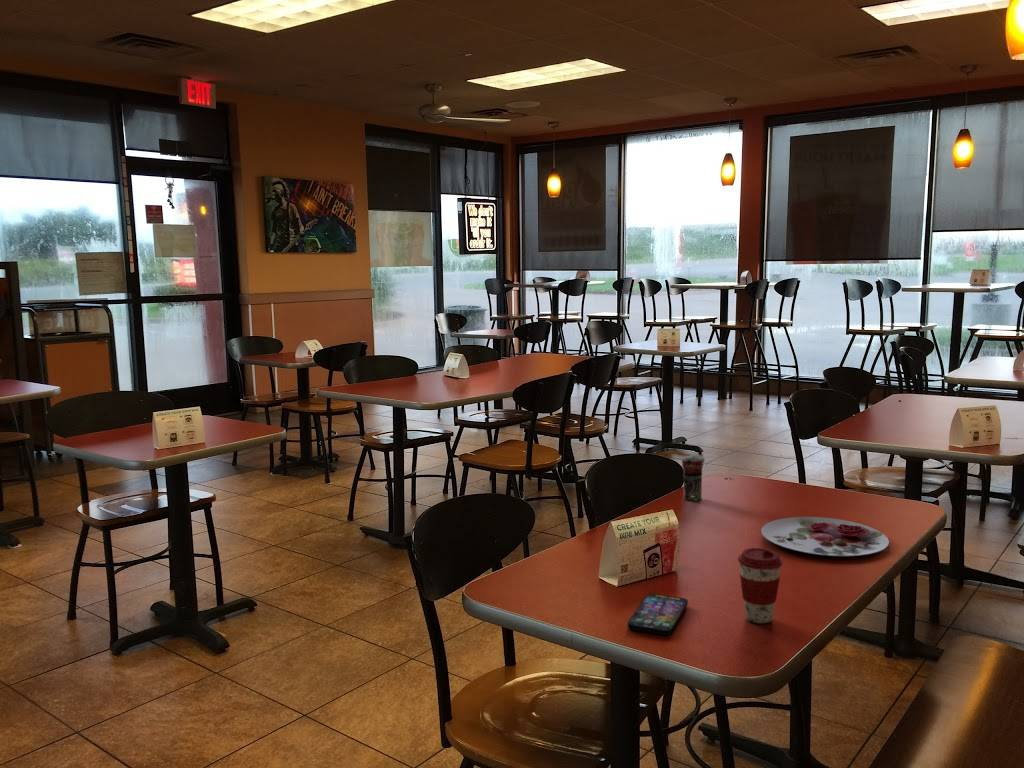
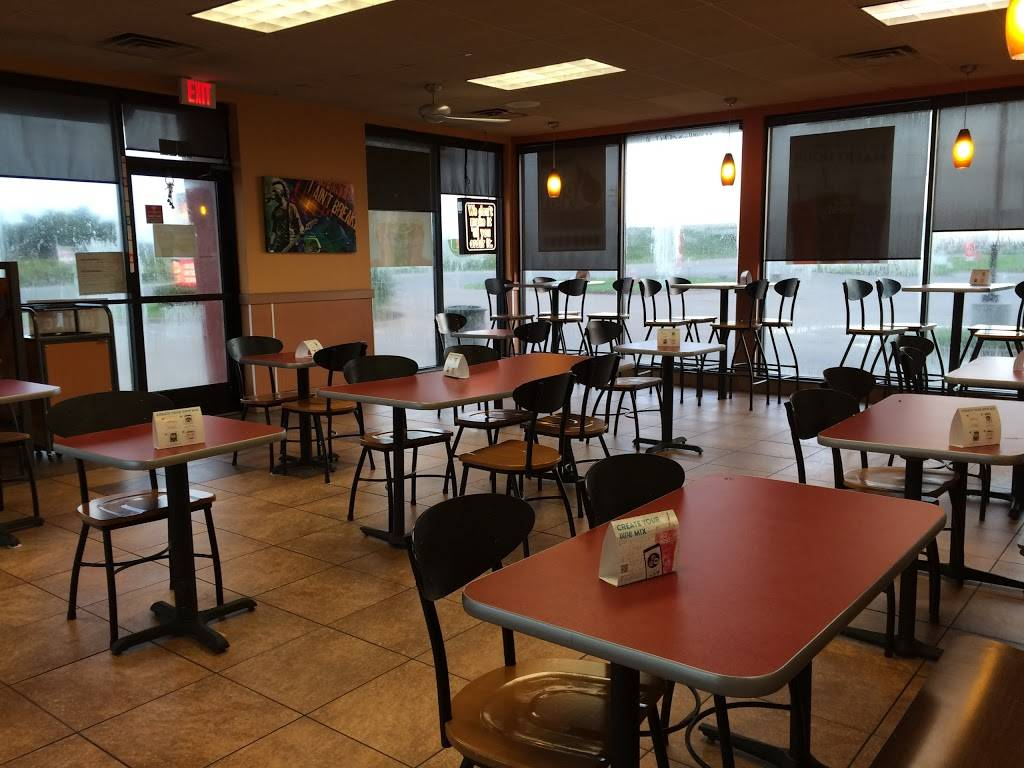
- smartphone (658, 613)
- coffee cup (759, 585)
- beverage cup (692, 476)
- plate (823, 534)
